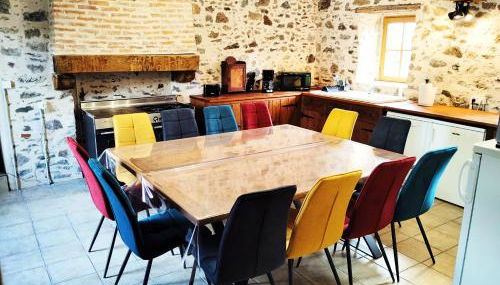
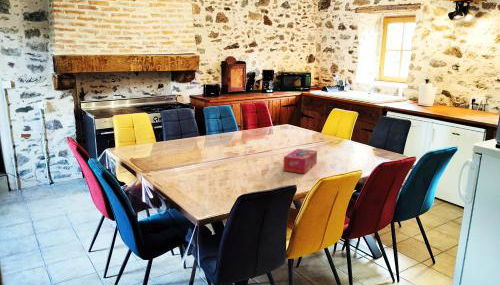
+ tissue box (300, 160)
